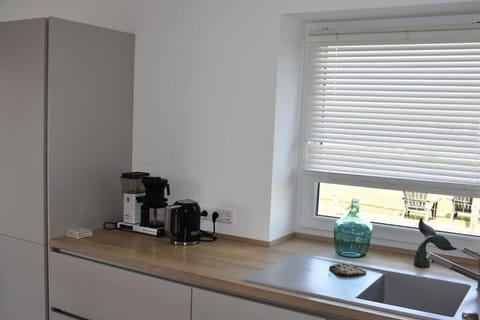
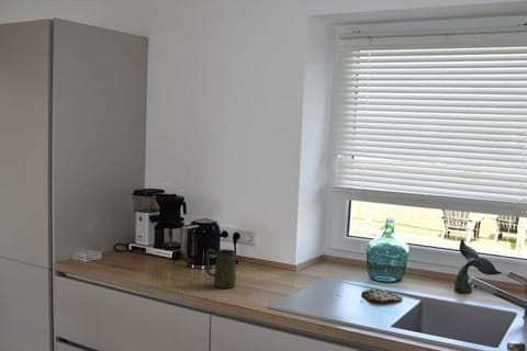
+ mug (221, 267)
